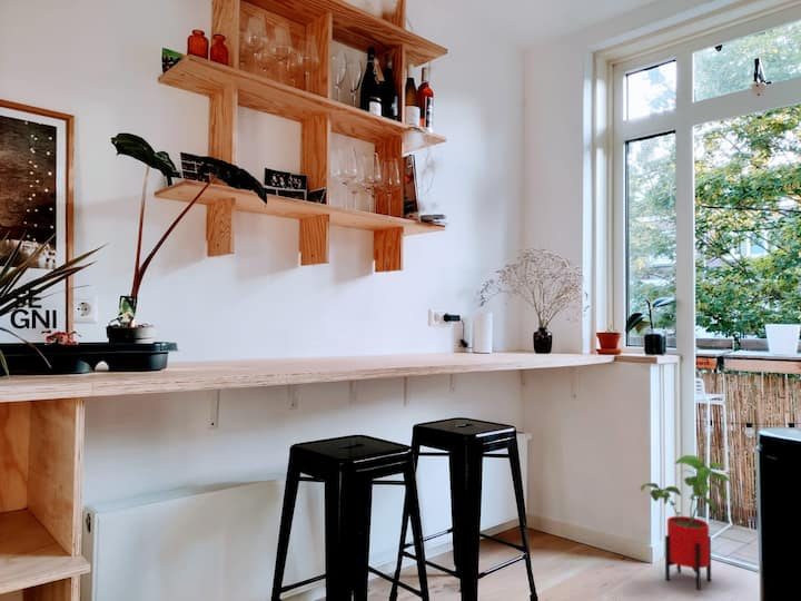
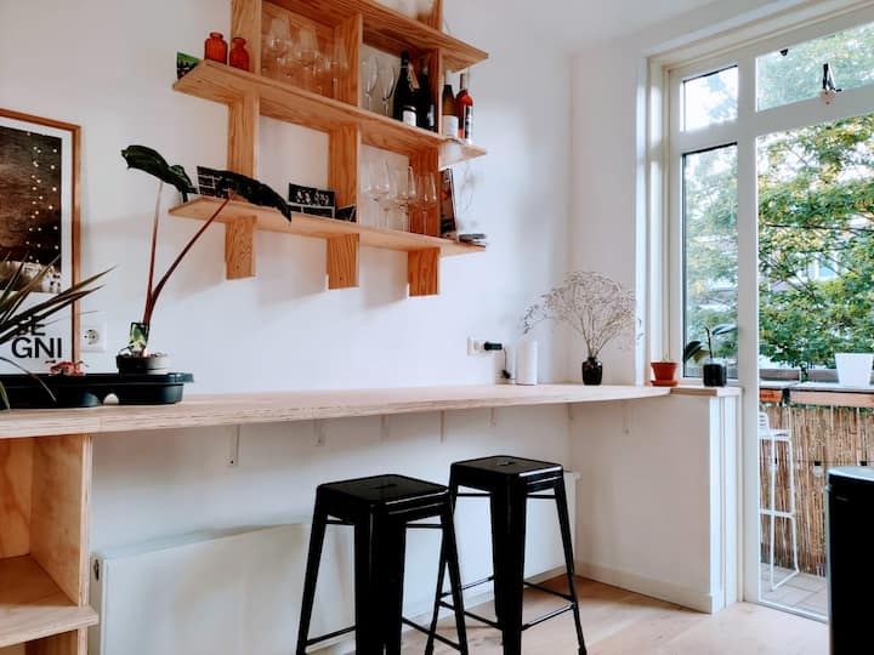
- house plant (686, 516)
